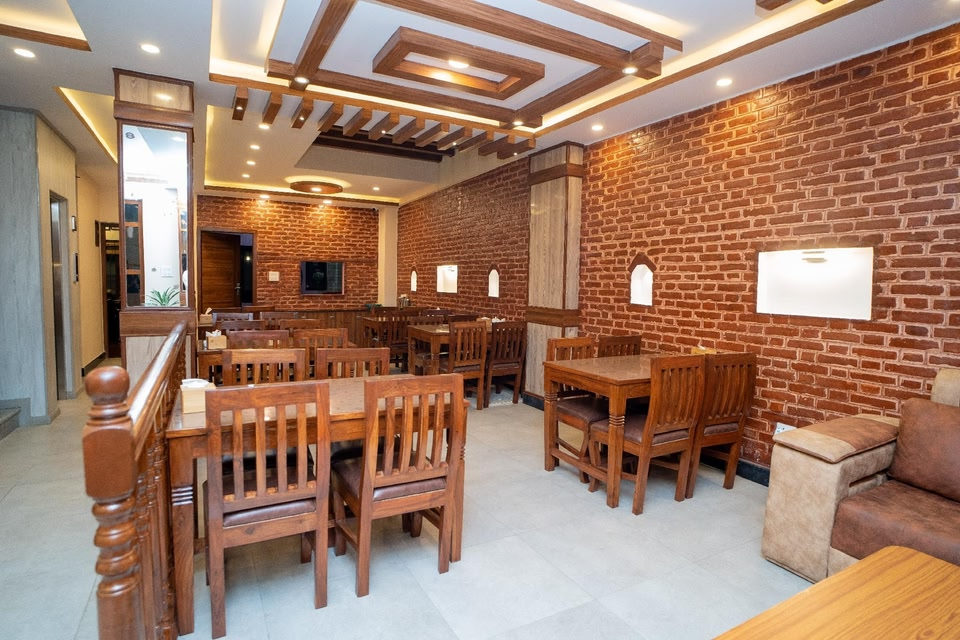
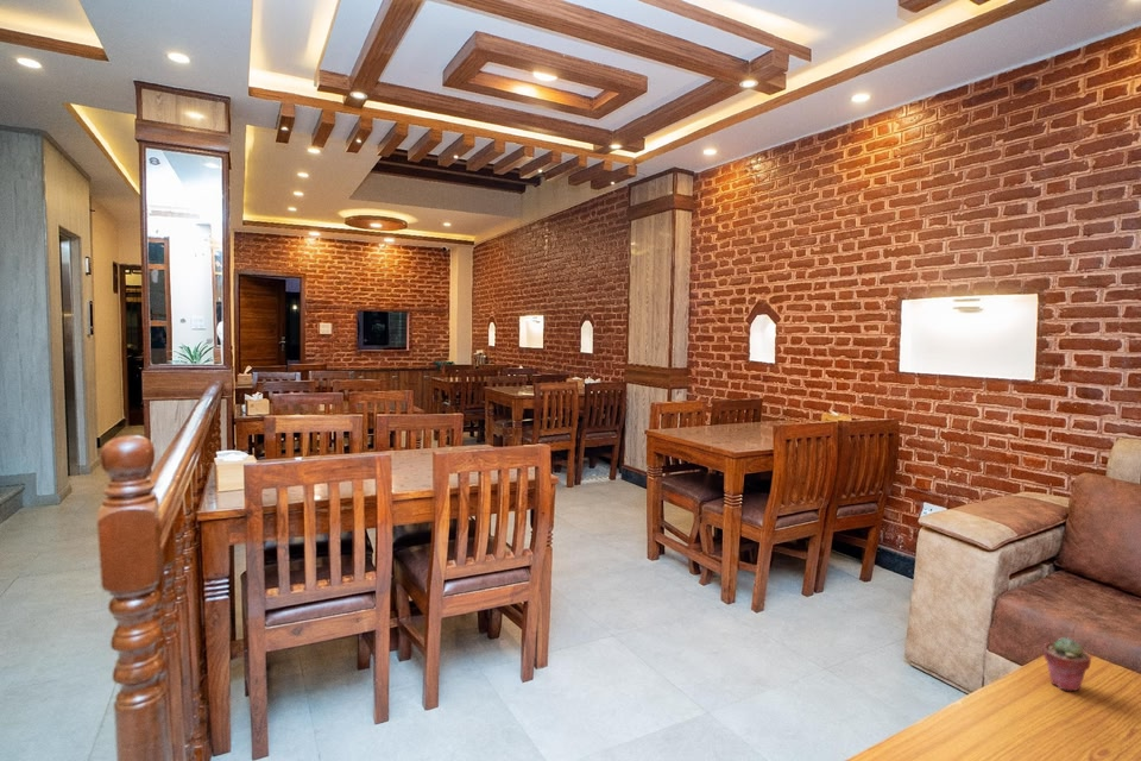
+ potted succulent (1065, 660)
